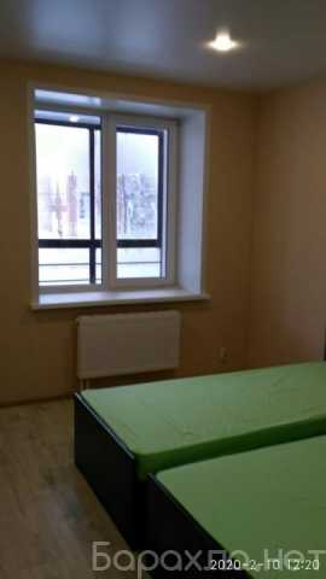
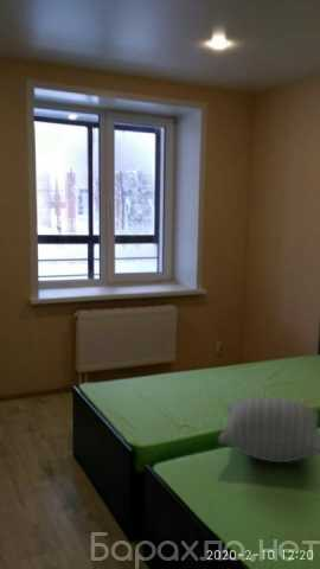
+ pillow (271, 427)
